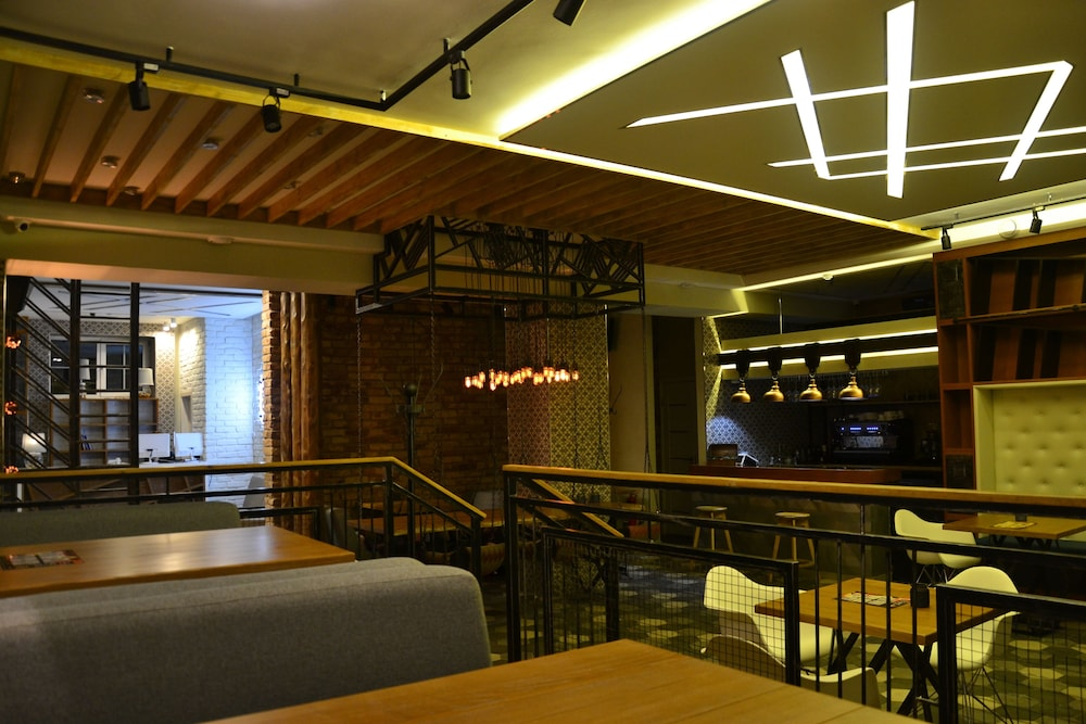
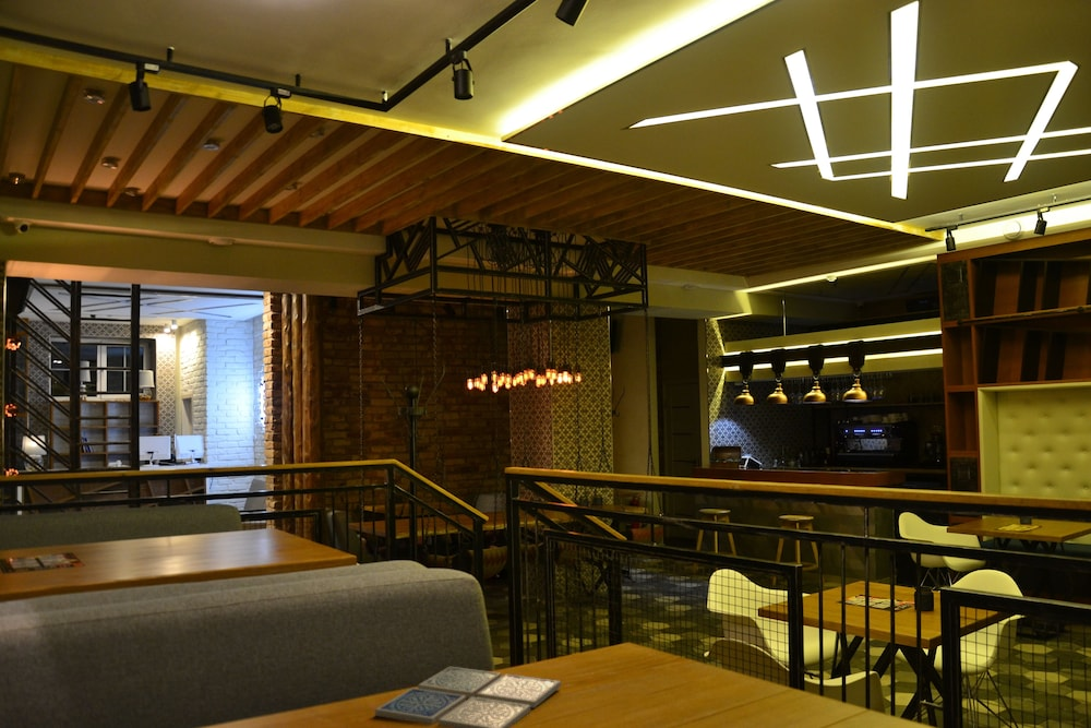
+ drink coaster (471, 697)
